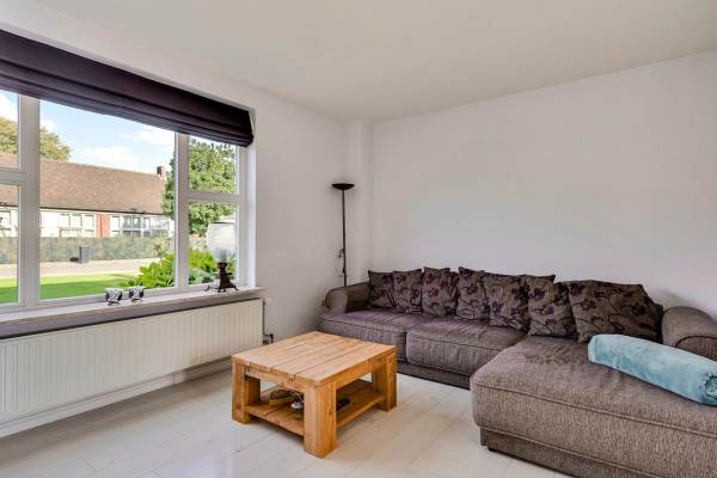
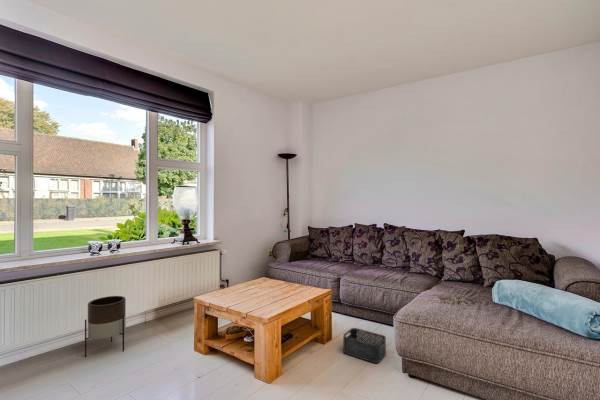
+ storage bin (364, 344)
+ planter (105, 325)
